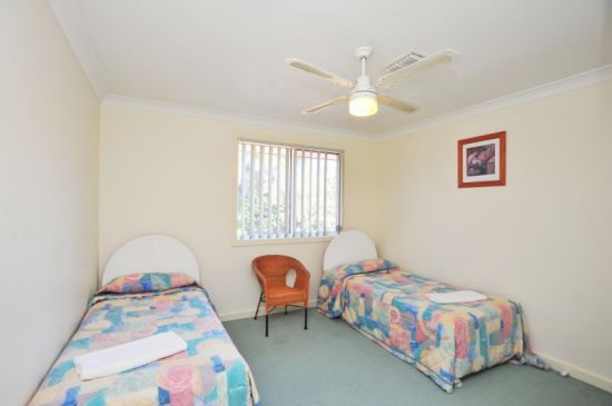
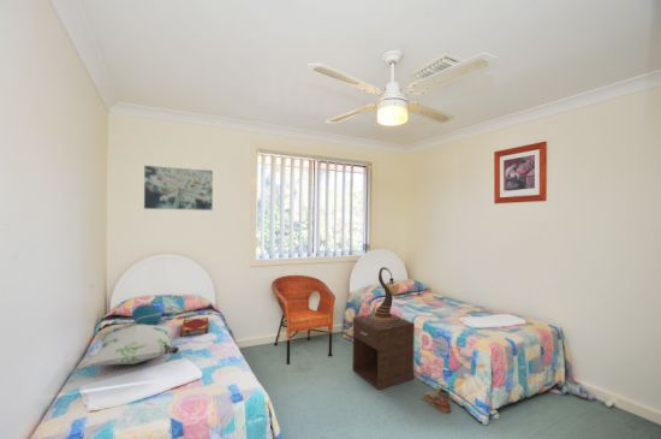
+ cushion (147, 315)
+ nightstand (381, 348)
+ shoe (436, 392)
+ wall art (179, 189)
+ hardback book (195, 326)
+ candle holder (385, 291)
+ decorative pillow (137, 343)
